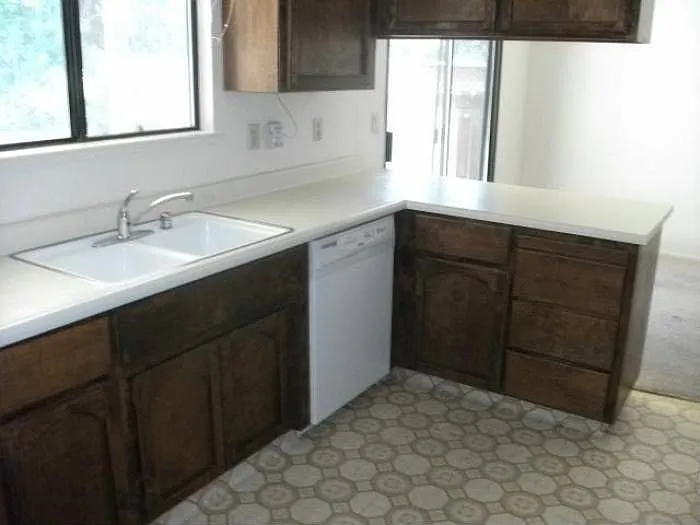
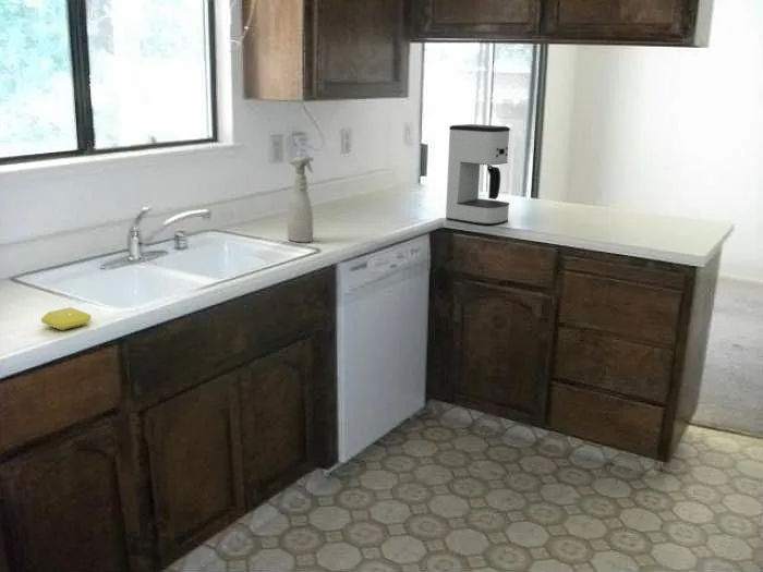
+ coffee maker (479, 173)
+ spray bottle (300, 198)
+ soap bar (65, 318)
